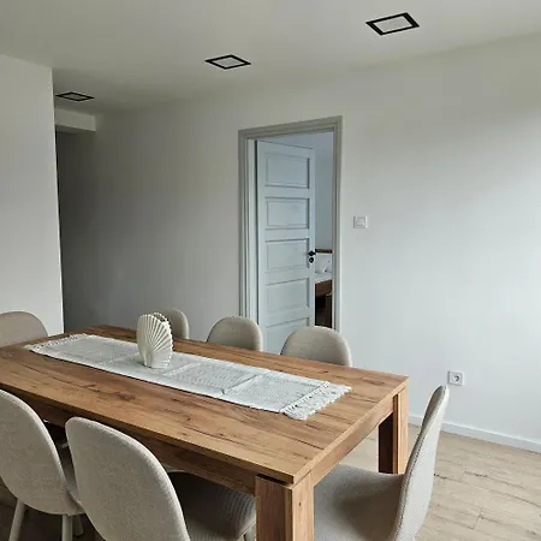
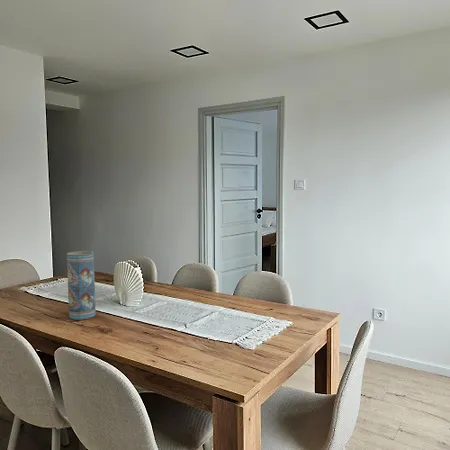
+ vase (81, 284)
